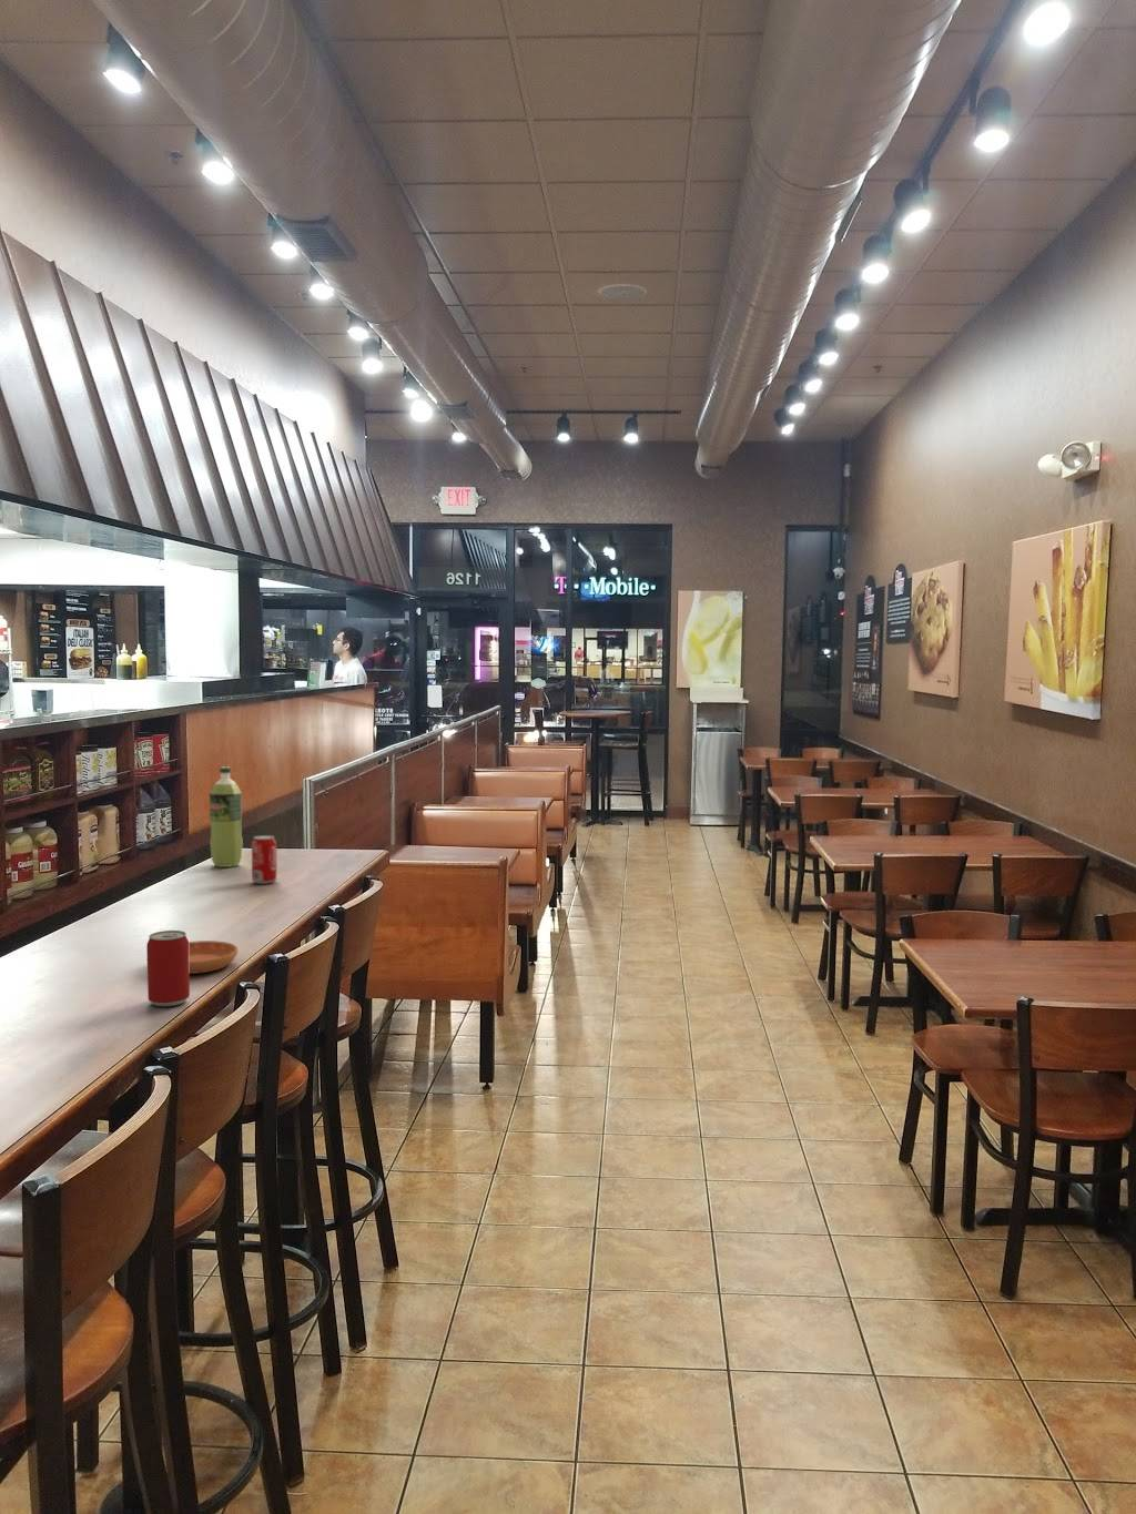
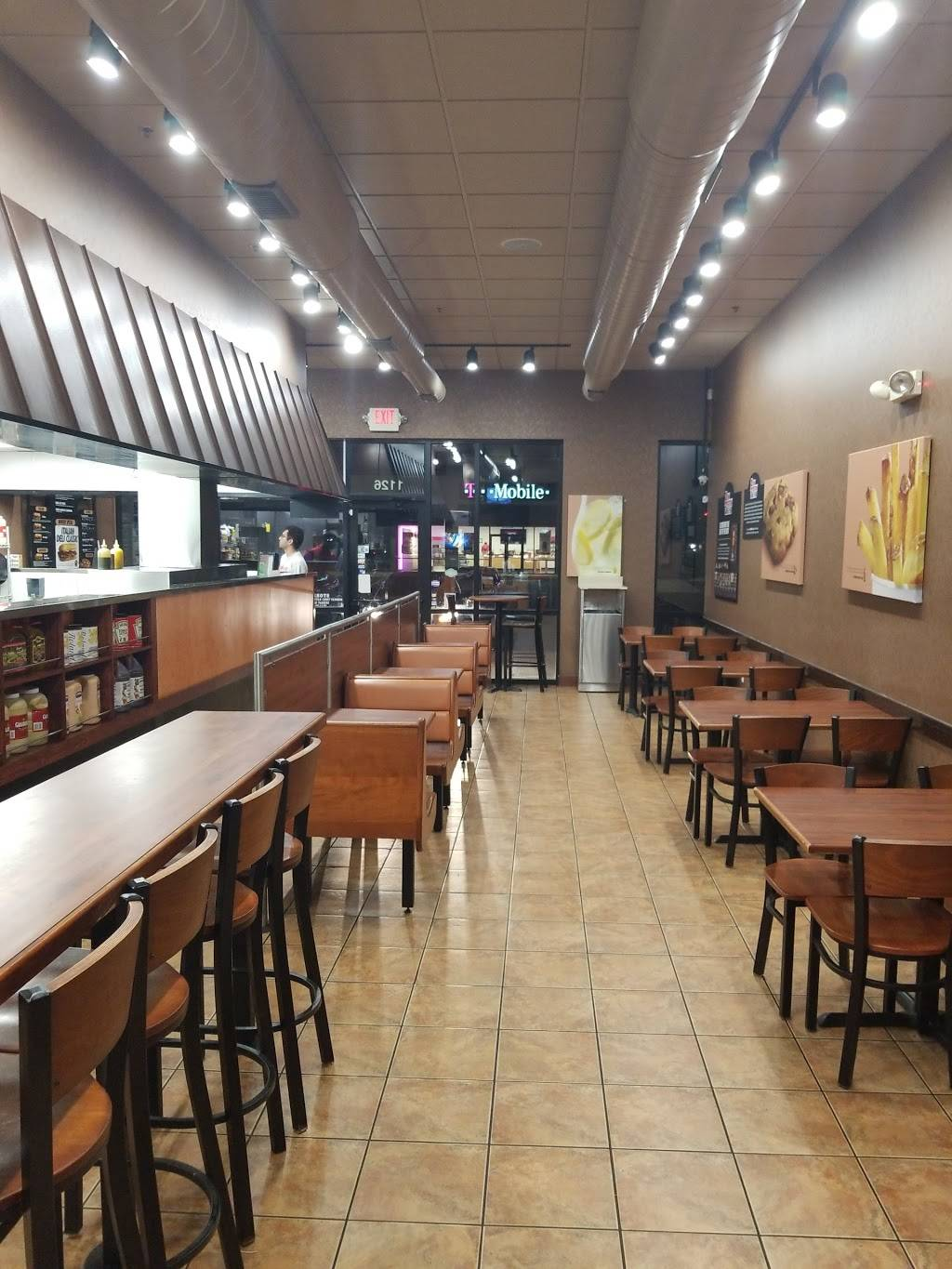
- beverage can (264, 859)
- saucer (196, 957)
- pop (226, 816)
- beer can (167, 968)
